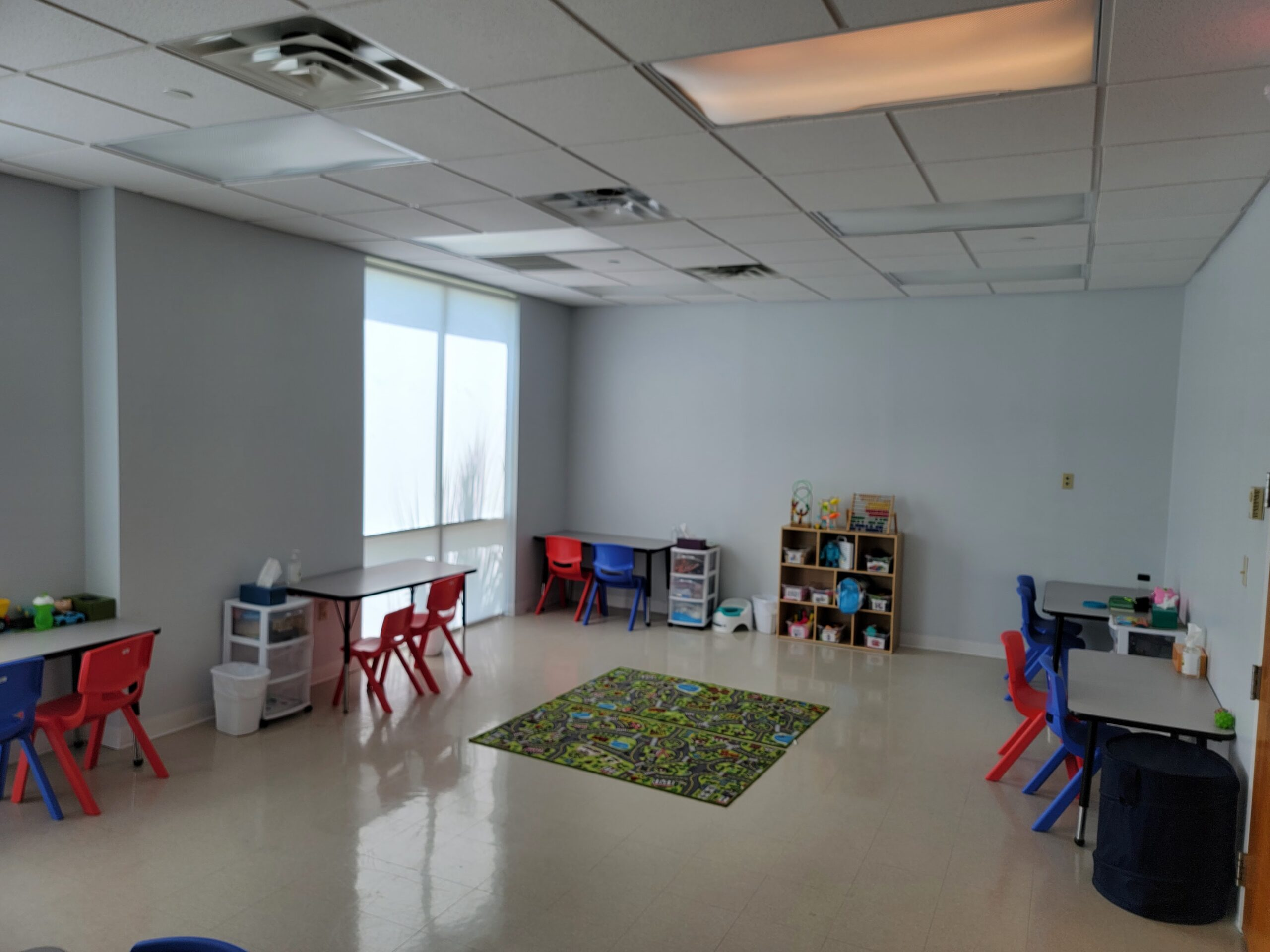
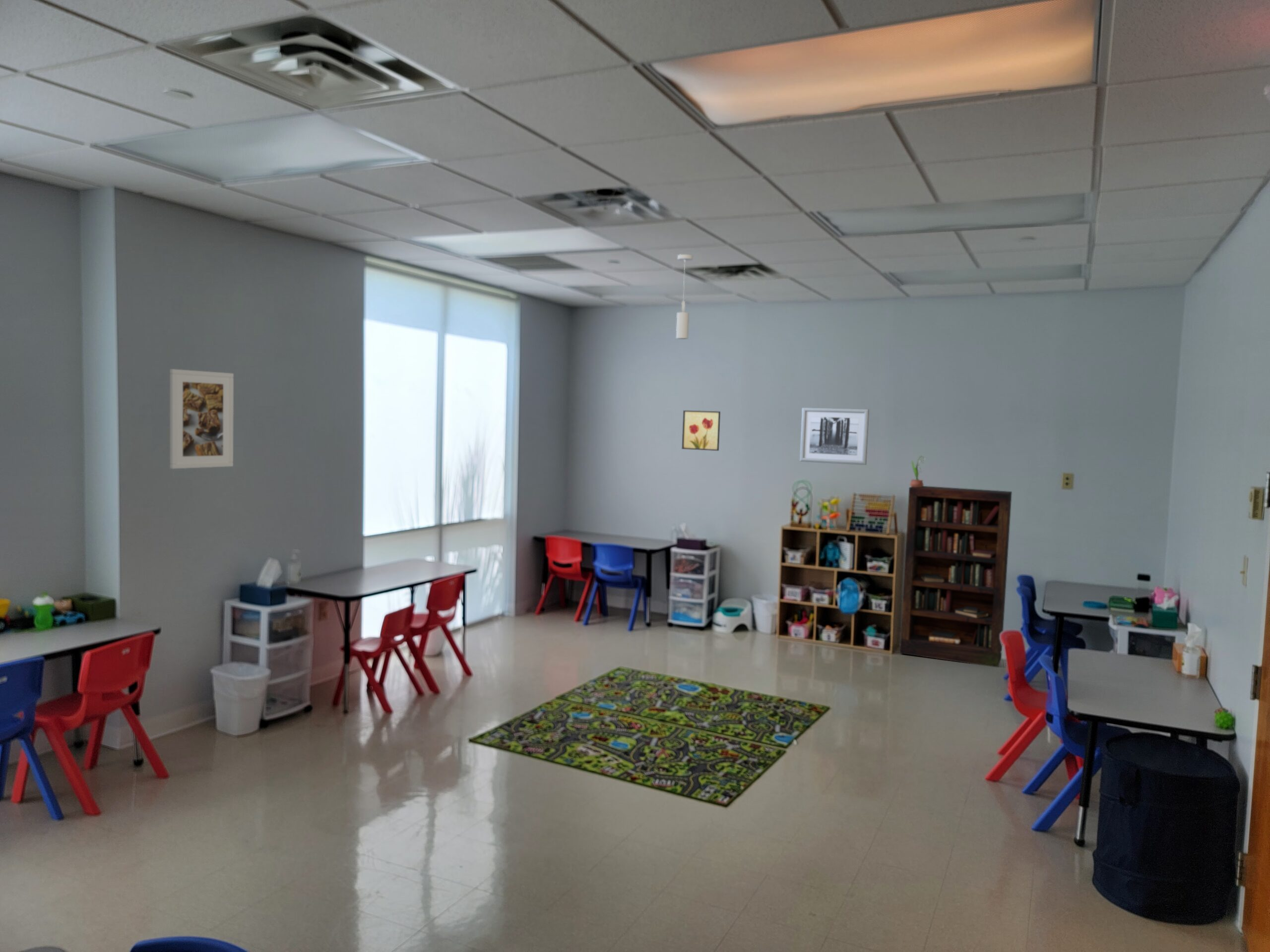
+ pendant light (684, 297)
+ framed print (202, 419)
+ bookcase (955, 573)
+ potted flower (918, 471)
+ wall art (701, 430)
+ wall art (833, 436)
